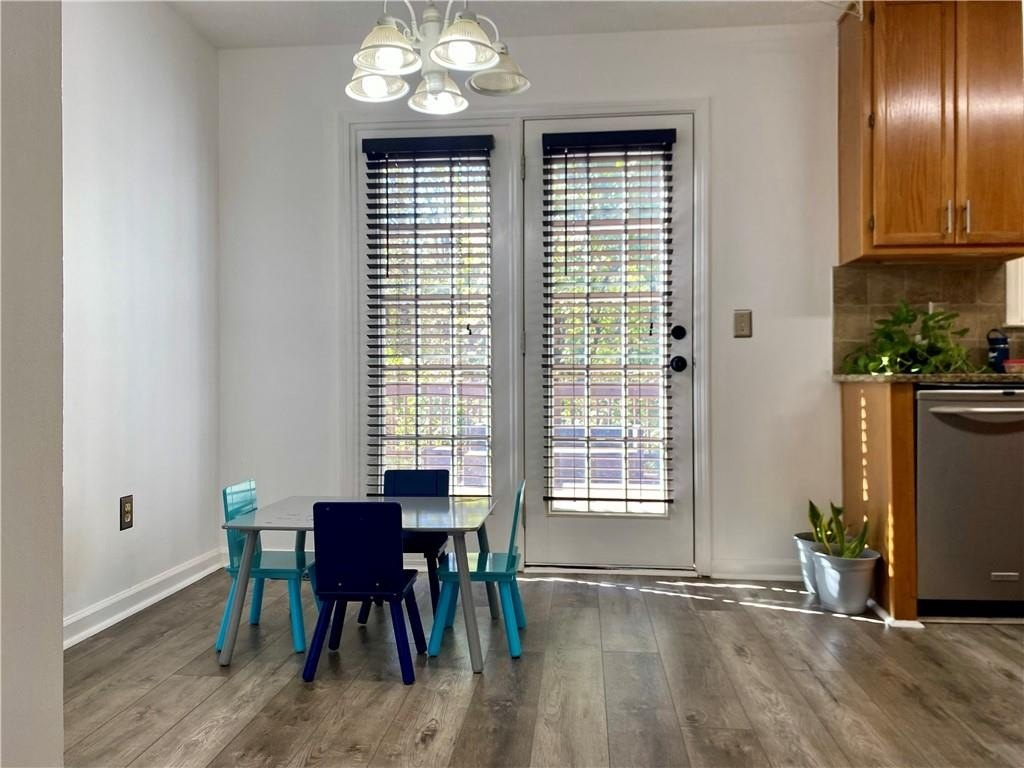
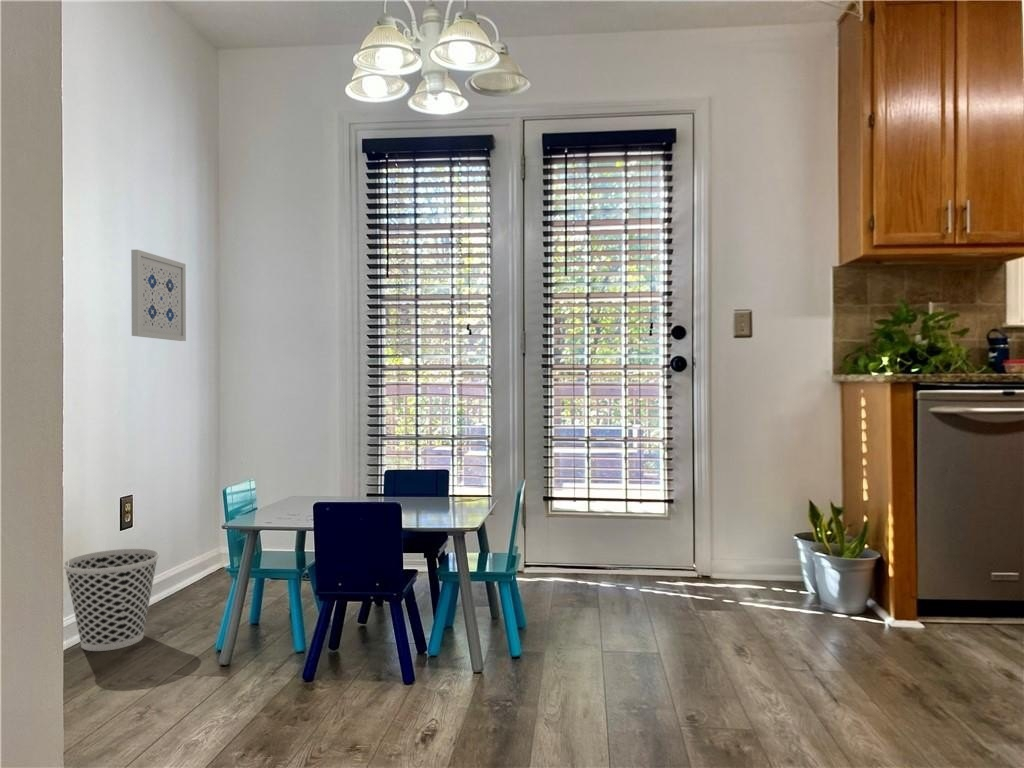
+ wall art (160, 297)
+ wastebasket (112, 599)
